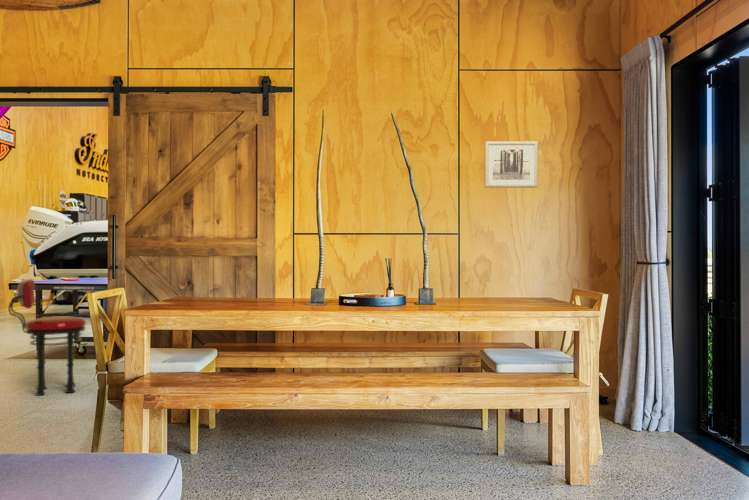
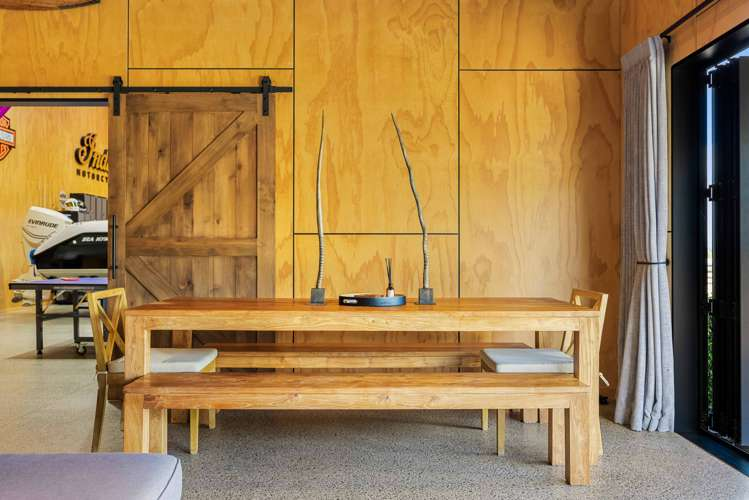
- stool (48, 334)
- wall art (511, 164)
